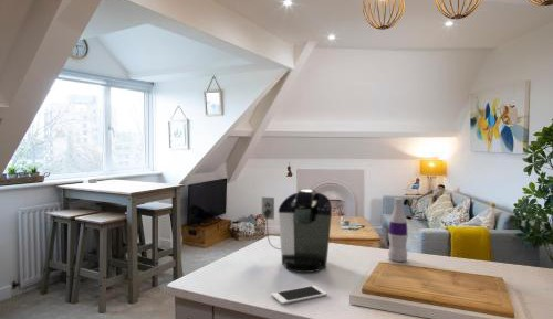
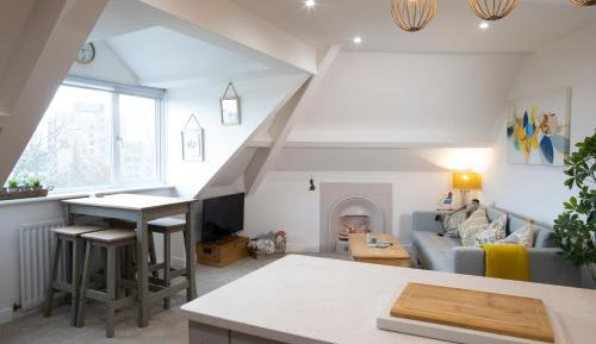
- cell phone (299, 294)
- bottle (397, 228)
- coffee maker (291, 225)
